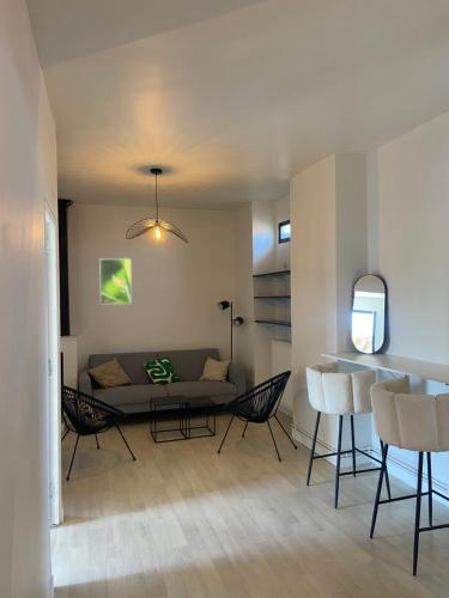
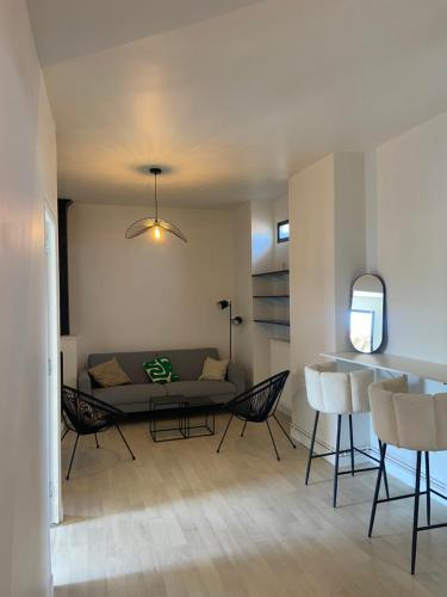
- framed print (115, 281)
